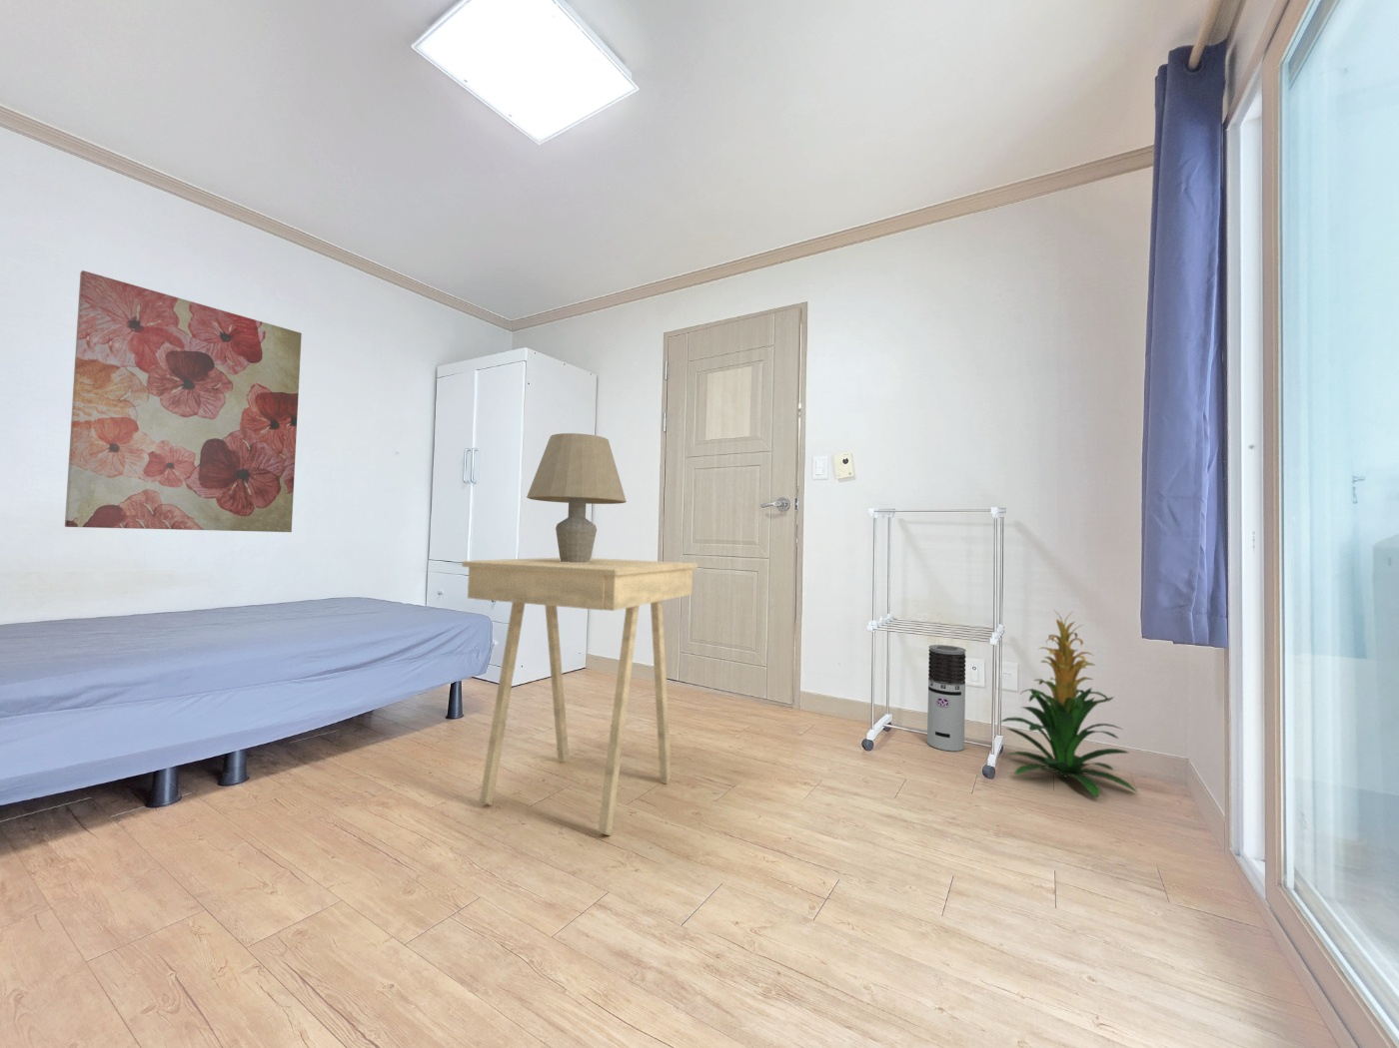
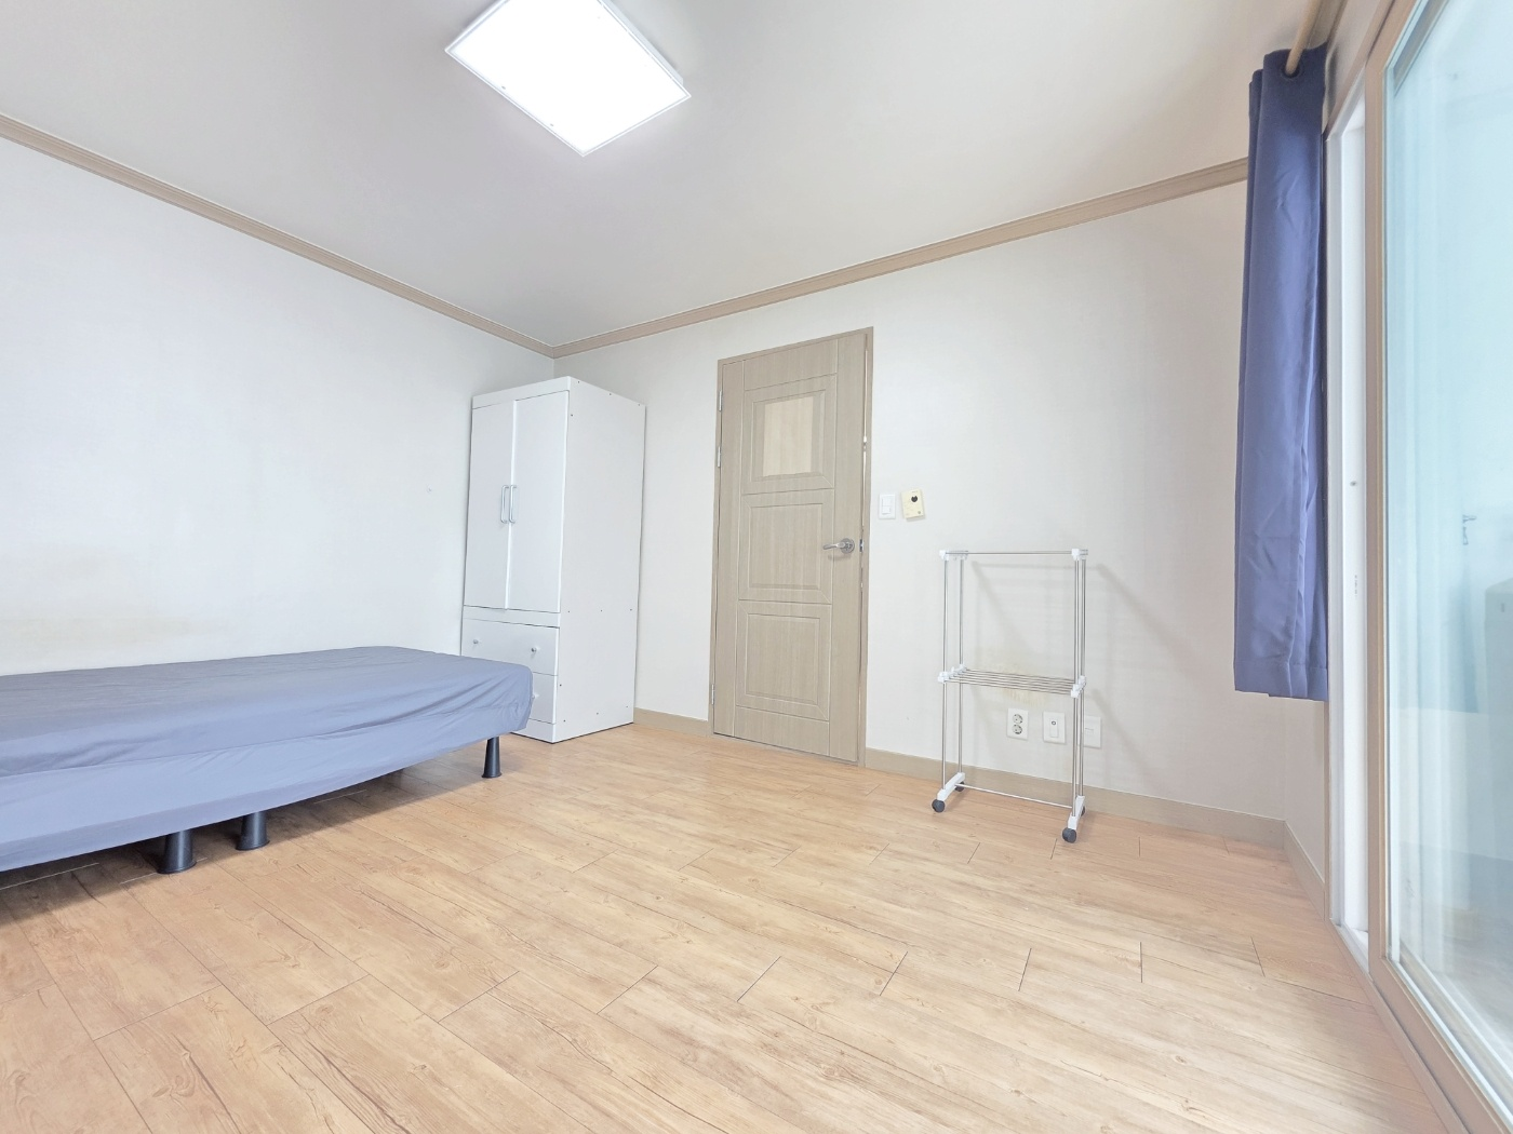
- side table (562, 676)
- table lamp (576, 499)
- indoor plant (1065, 692)
- air purifier (945, 696)
- wall art (198, 417)
